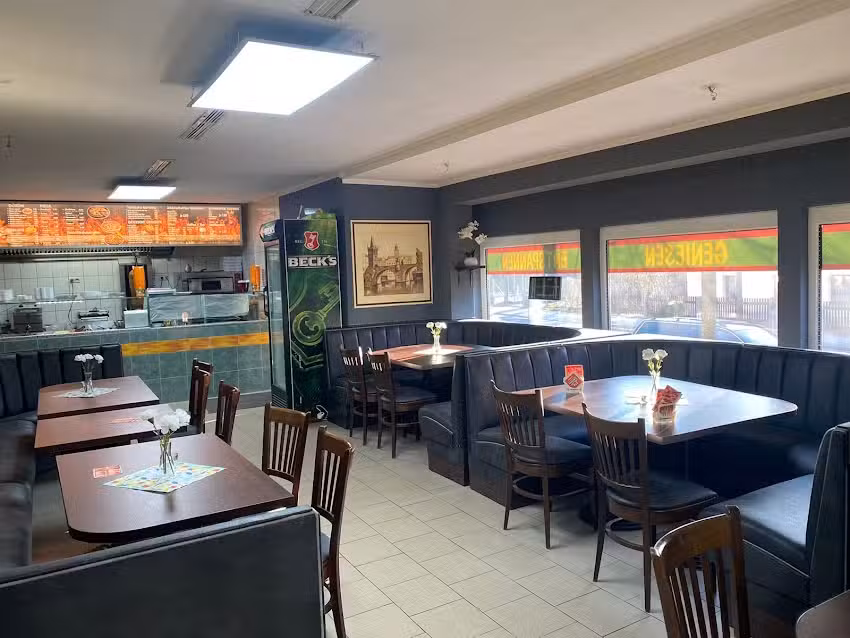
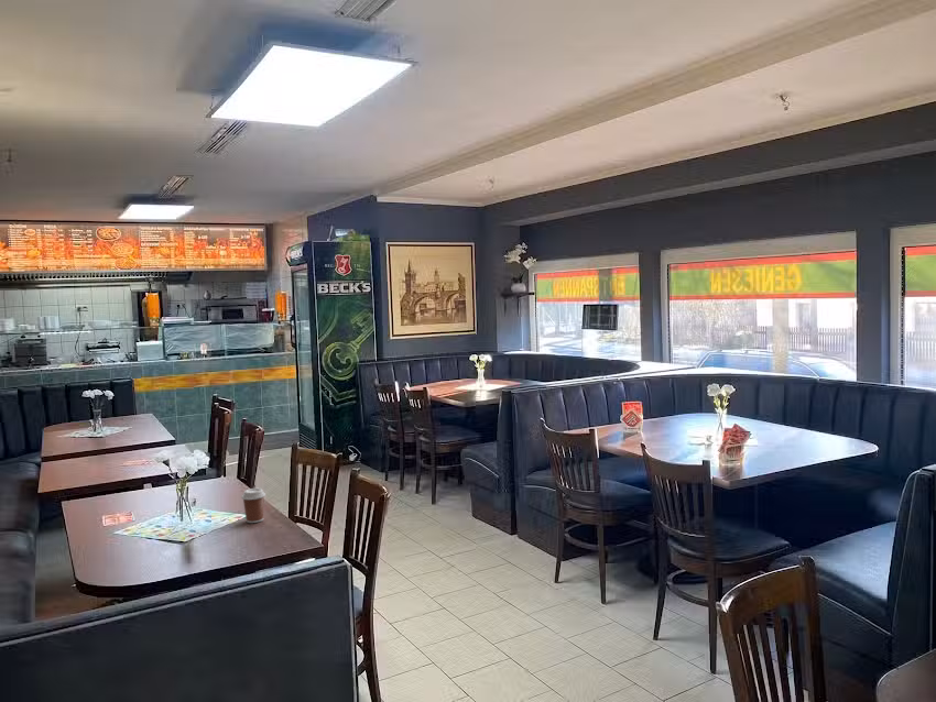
+ coffee cup (253, 505)
